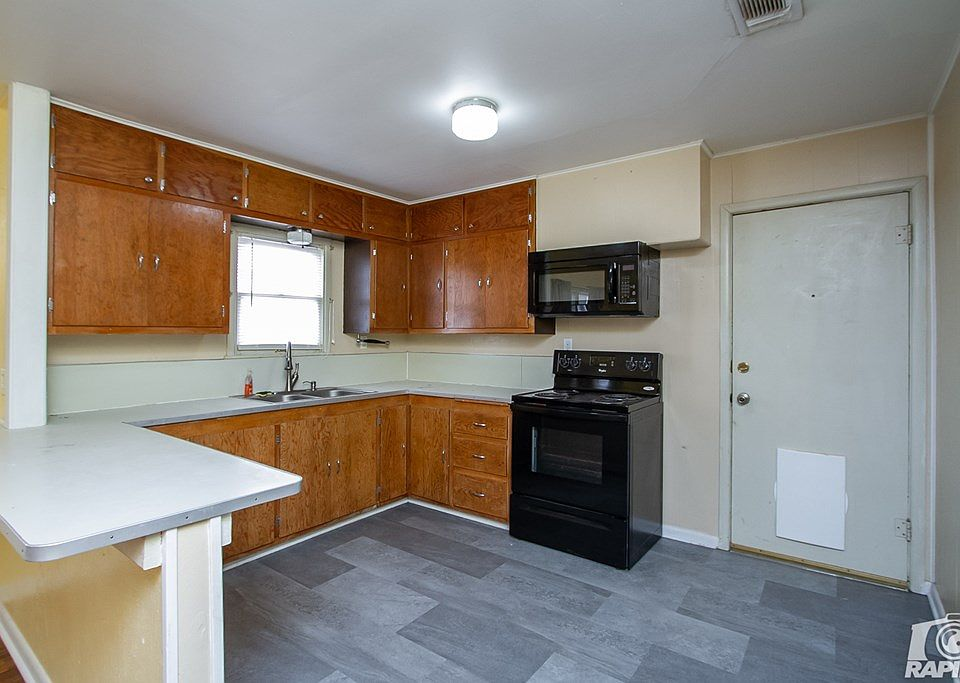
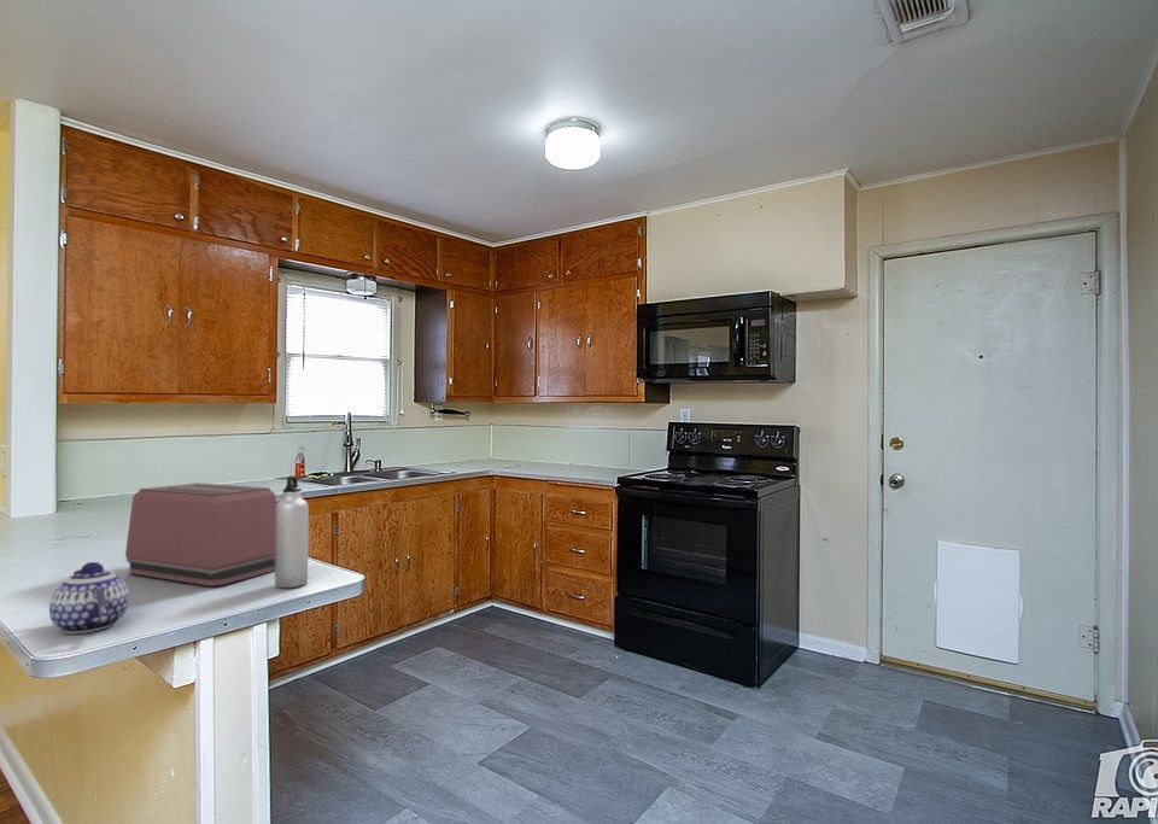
+ water bottle (291, 530)
+ toaster (201, 528)
+ teapot (89, 594)
